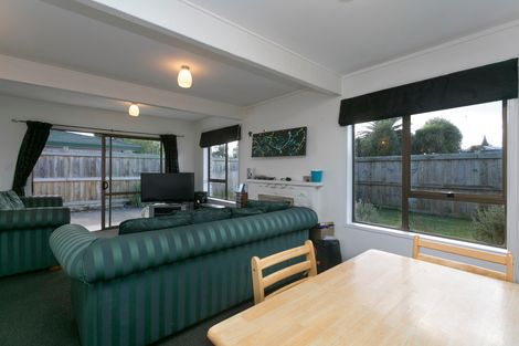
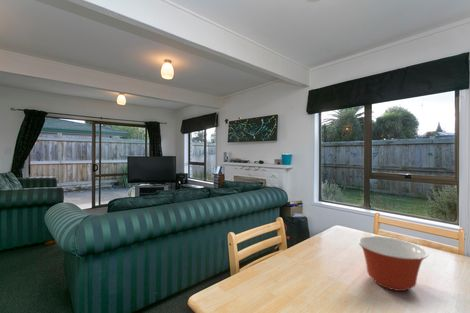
+ mixing bowl (390, 264)
